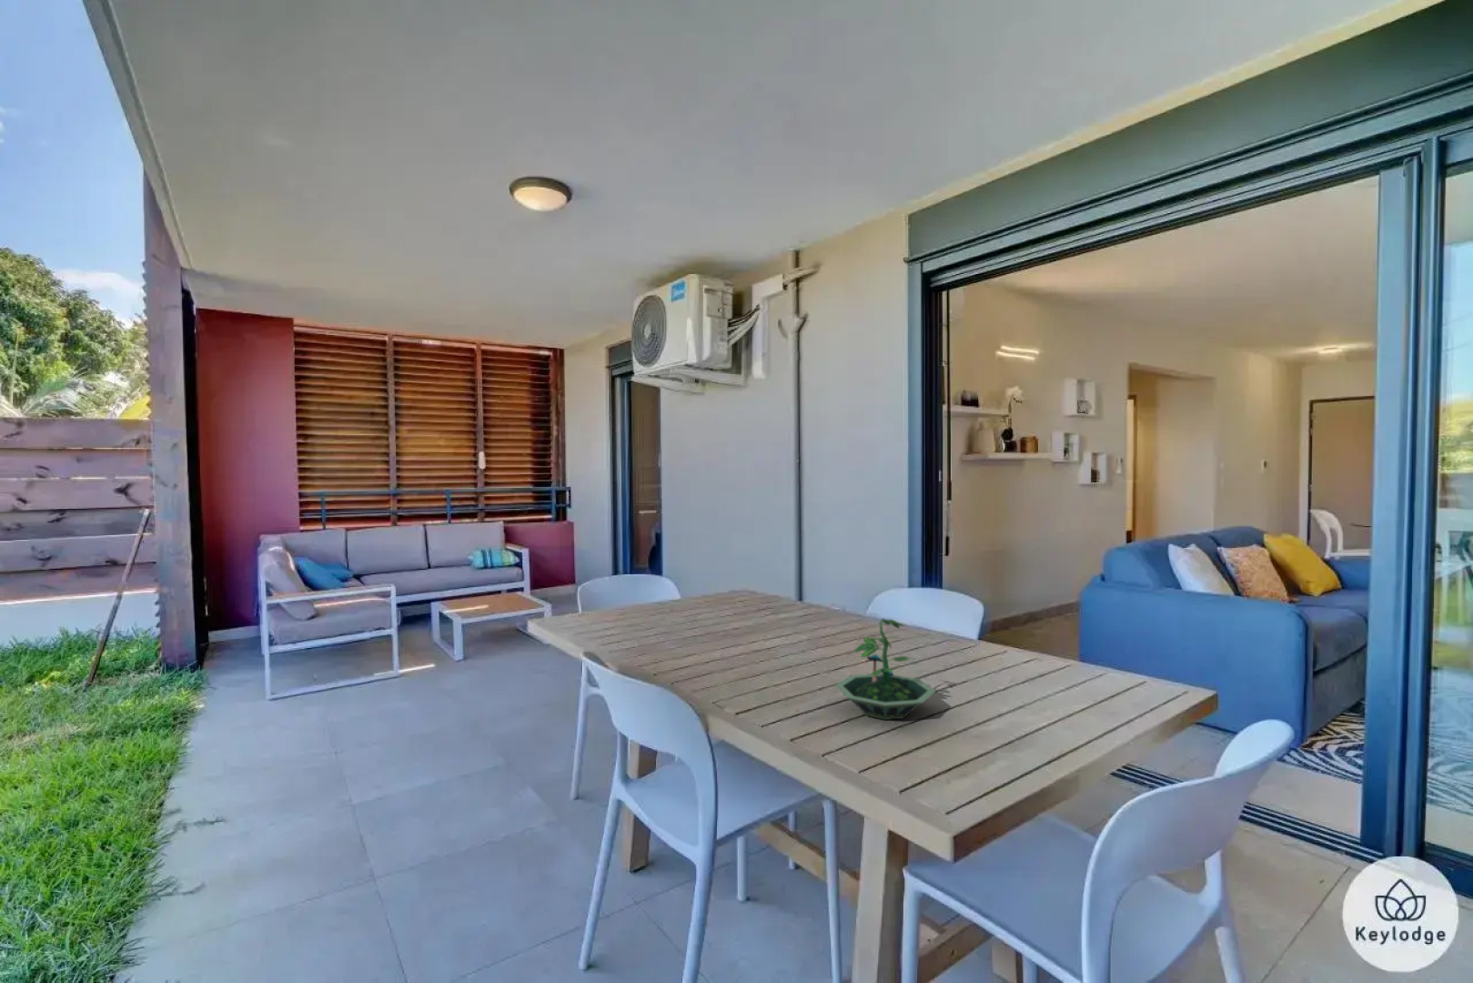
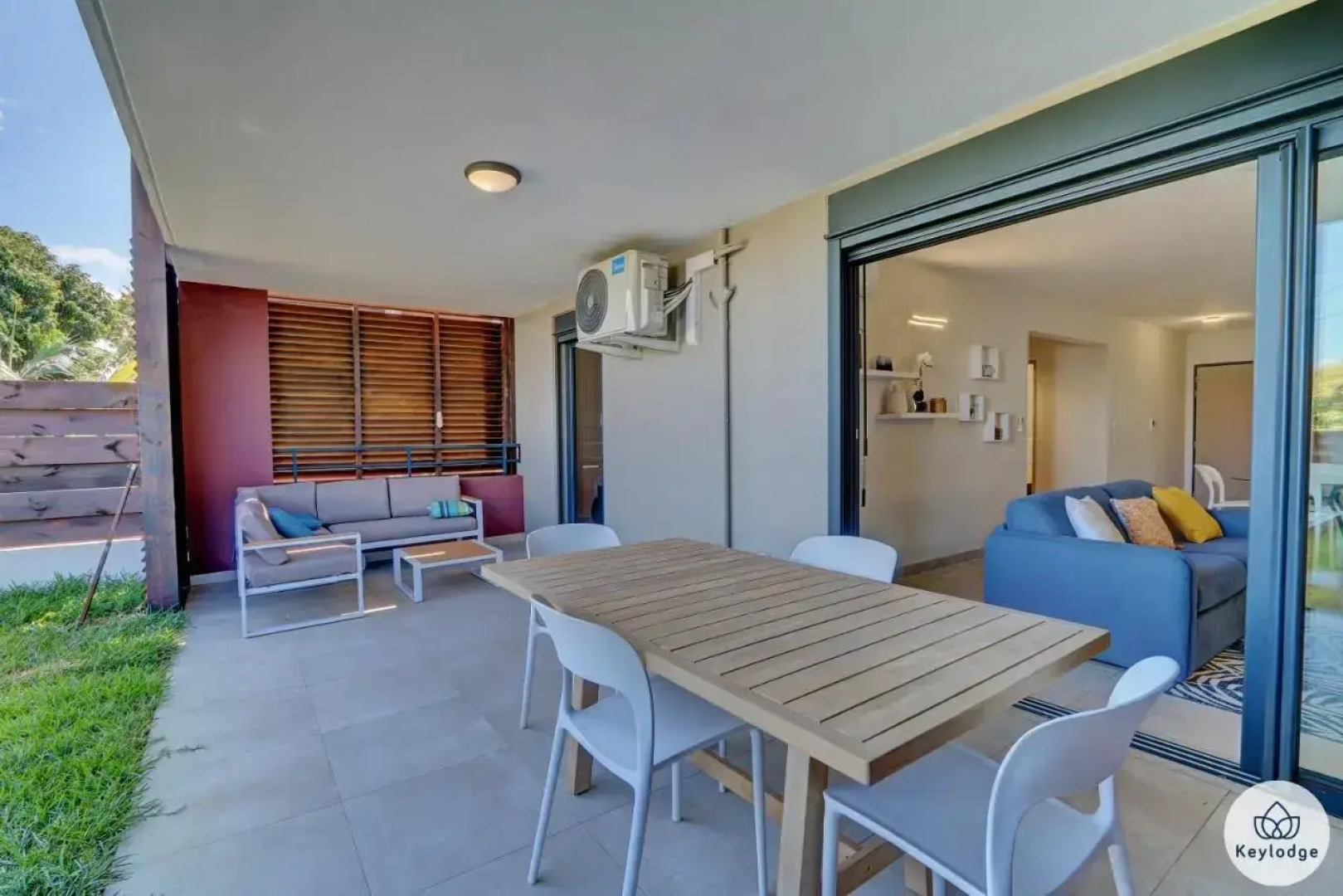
- terrarium (884, 635)
